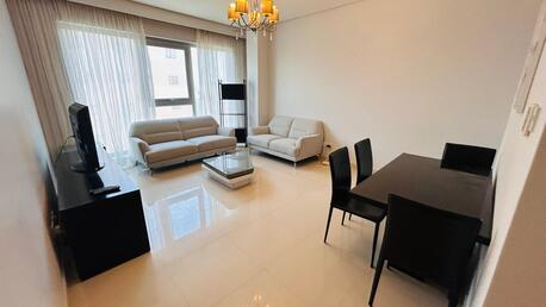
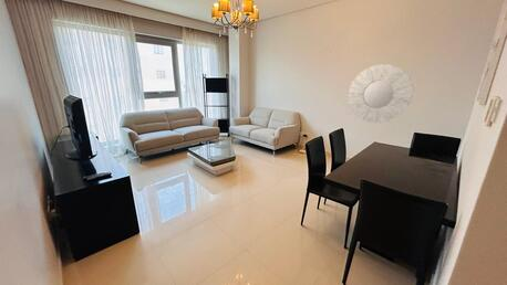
+ mirror (377, 94)
